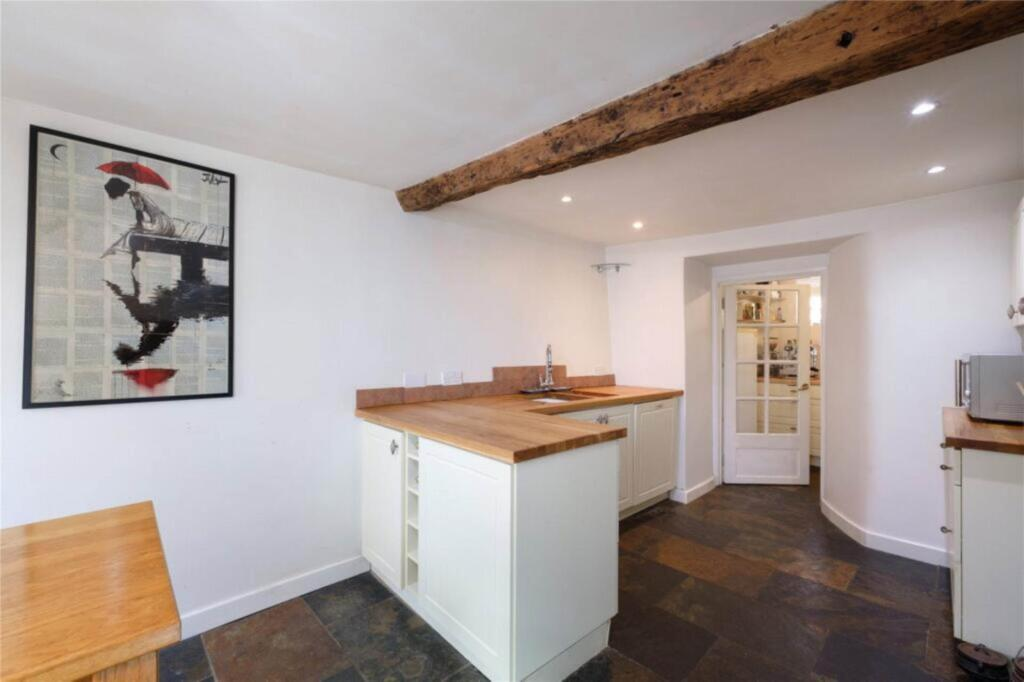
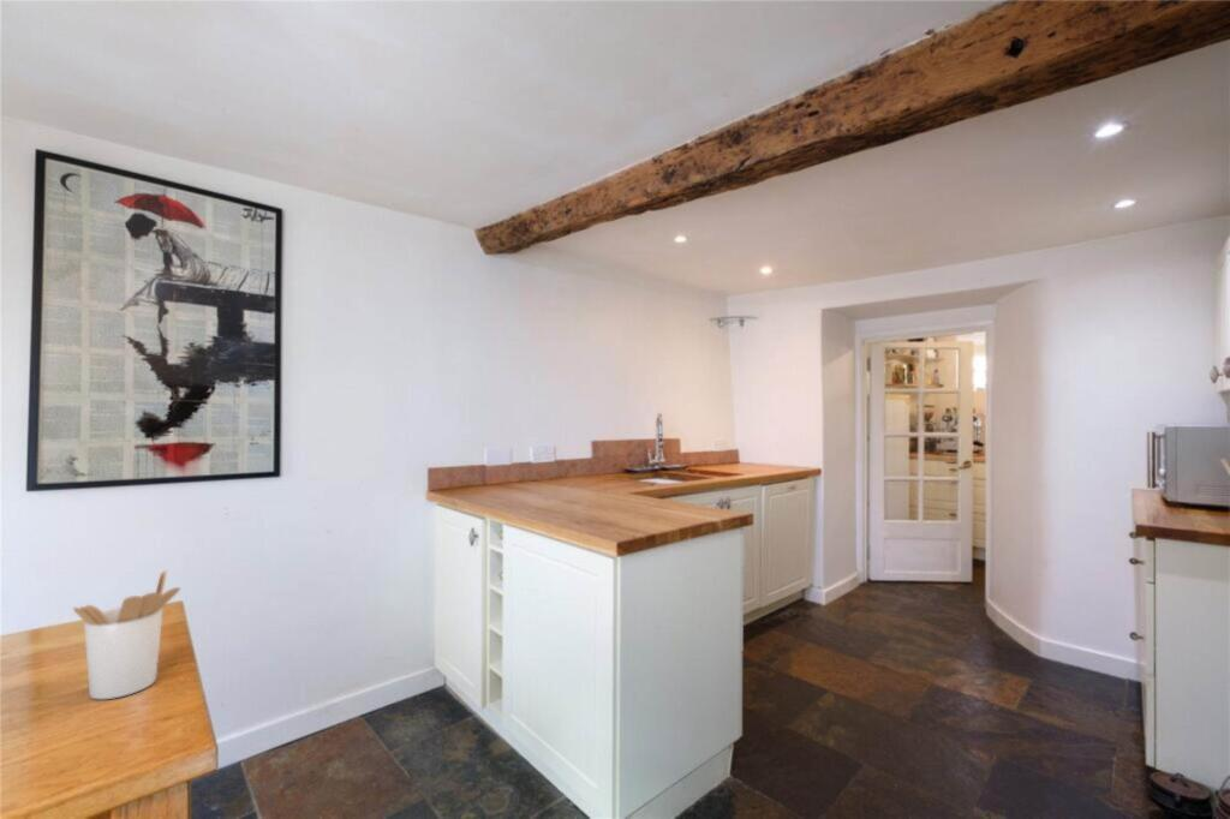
+ utensil holder (133, 634)
